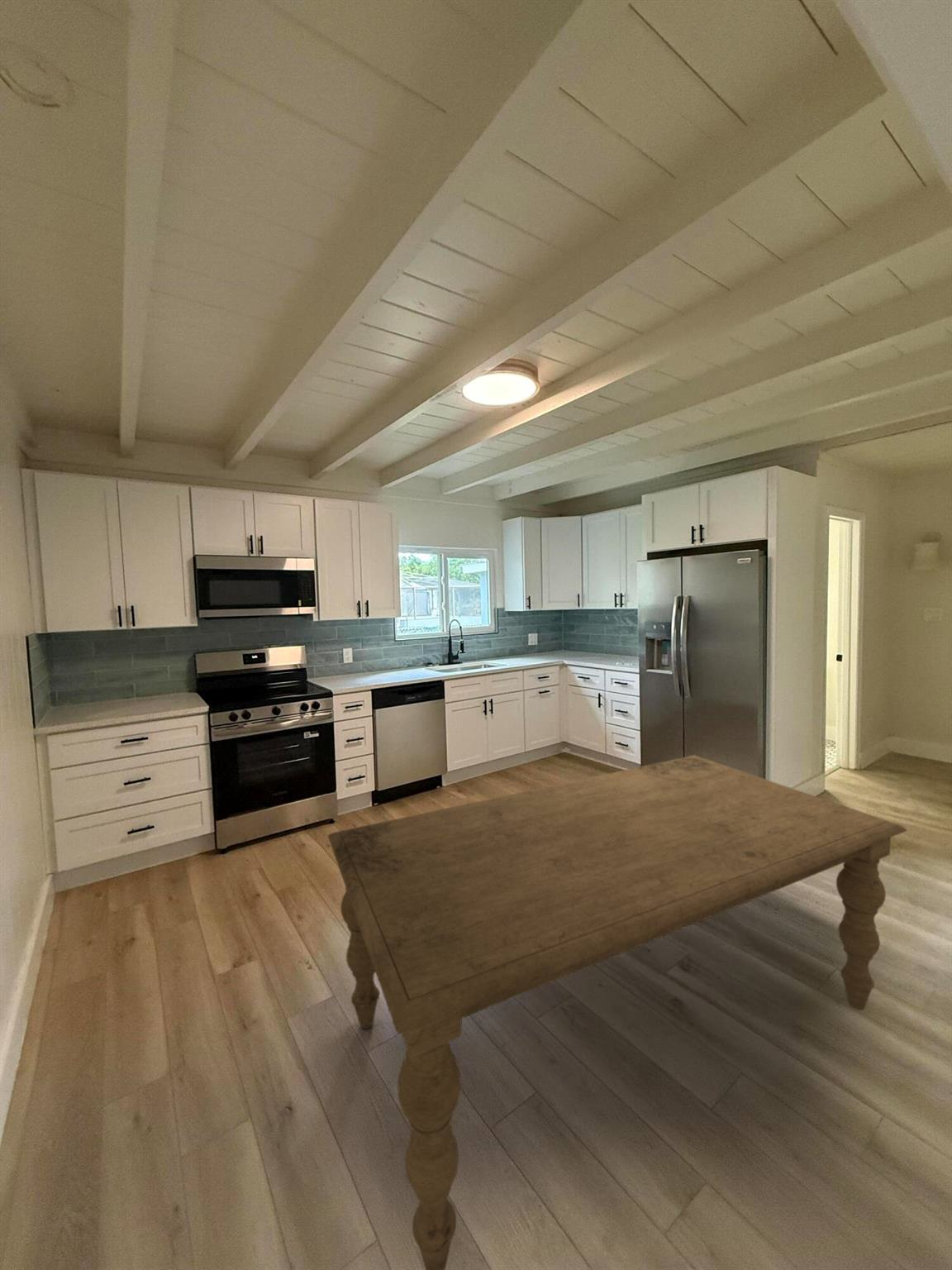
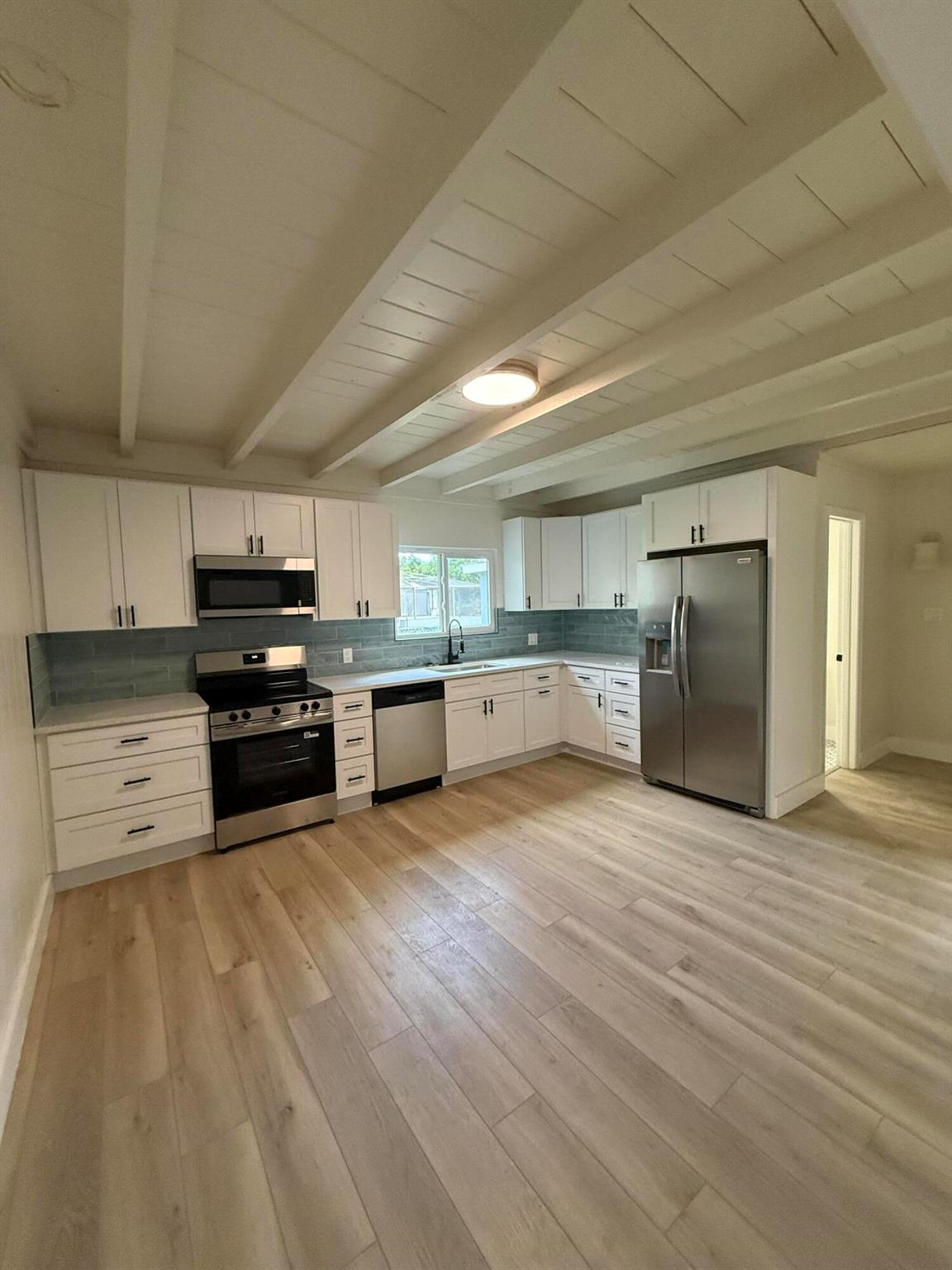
- dining table (612, 922)
